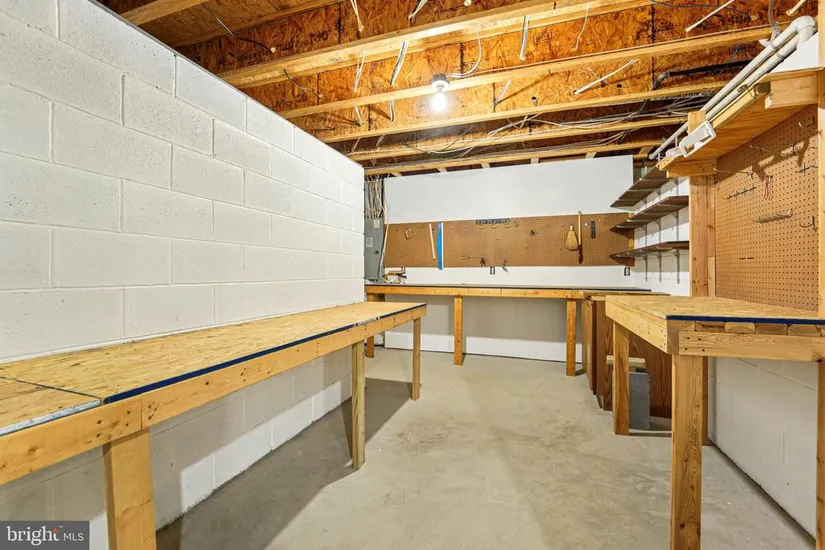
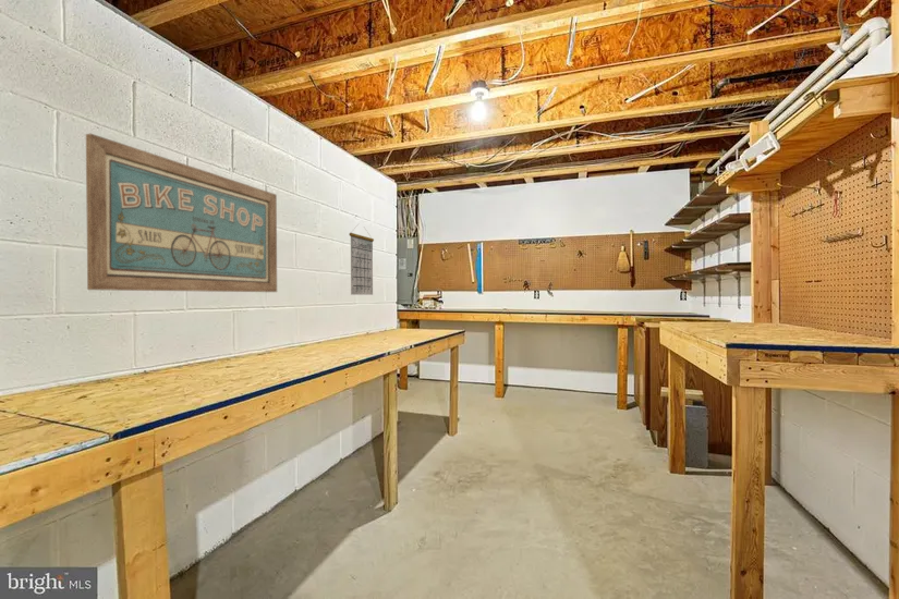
+ wall art (203, 231)
+ calendar (362, 258)
